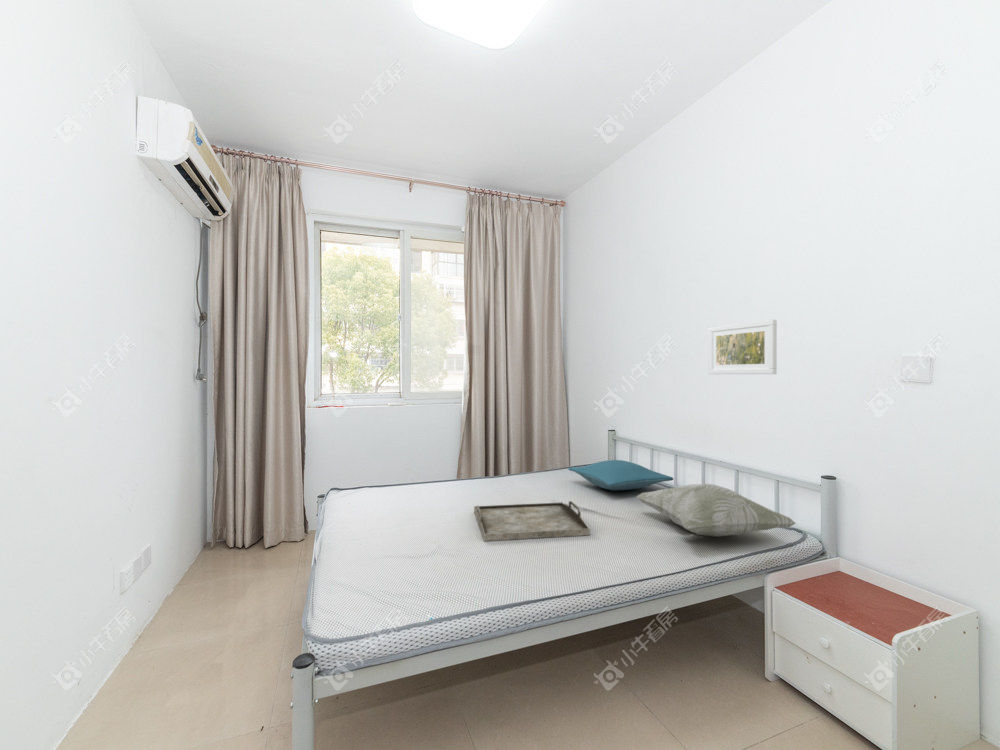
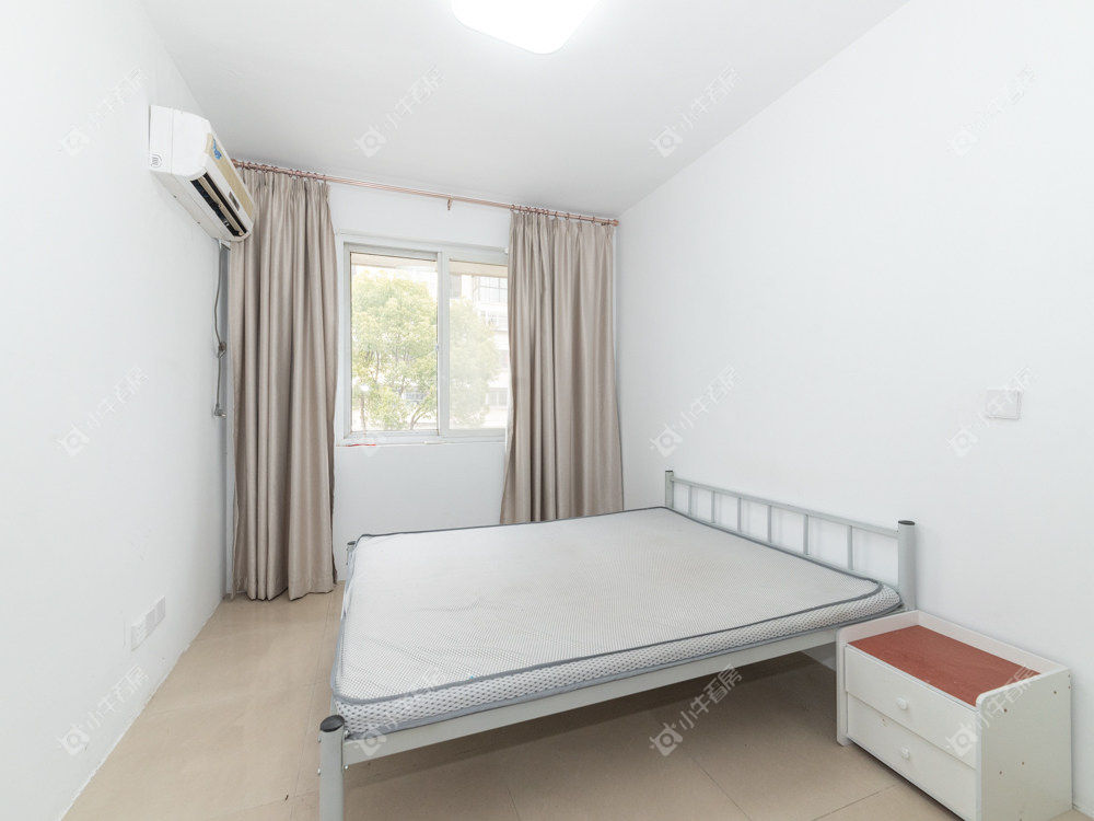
- serving tray (527, 514)
- pillow (618, 474)
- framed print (739, 349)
- decorative pillow (708, 508)
